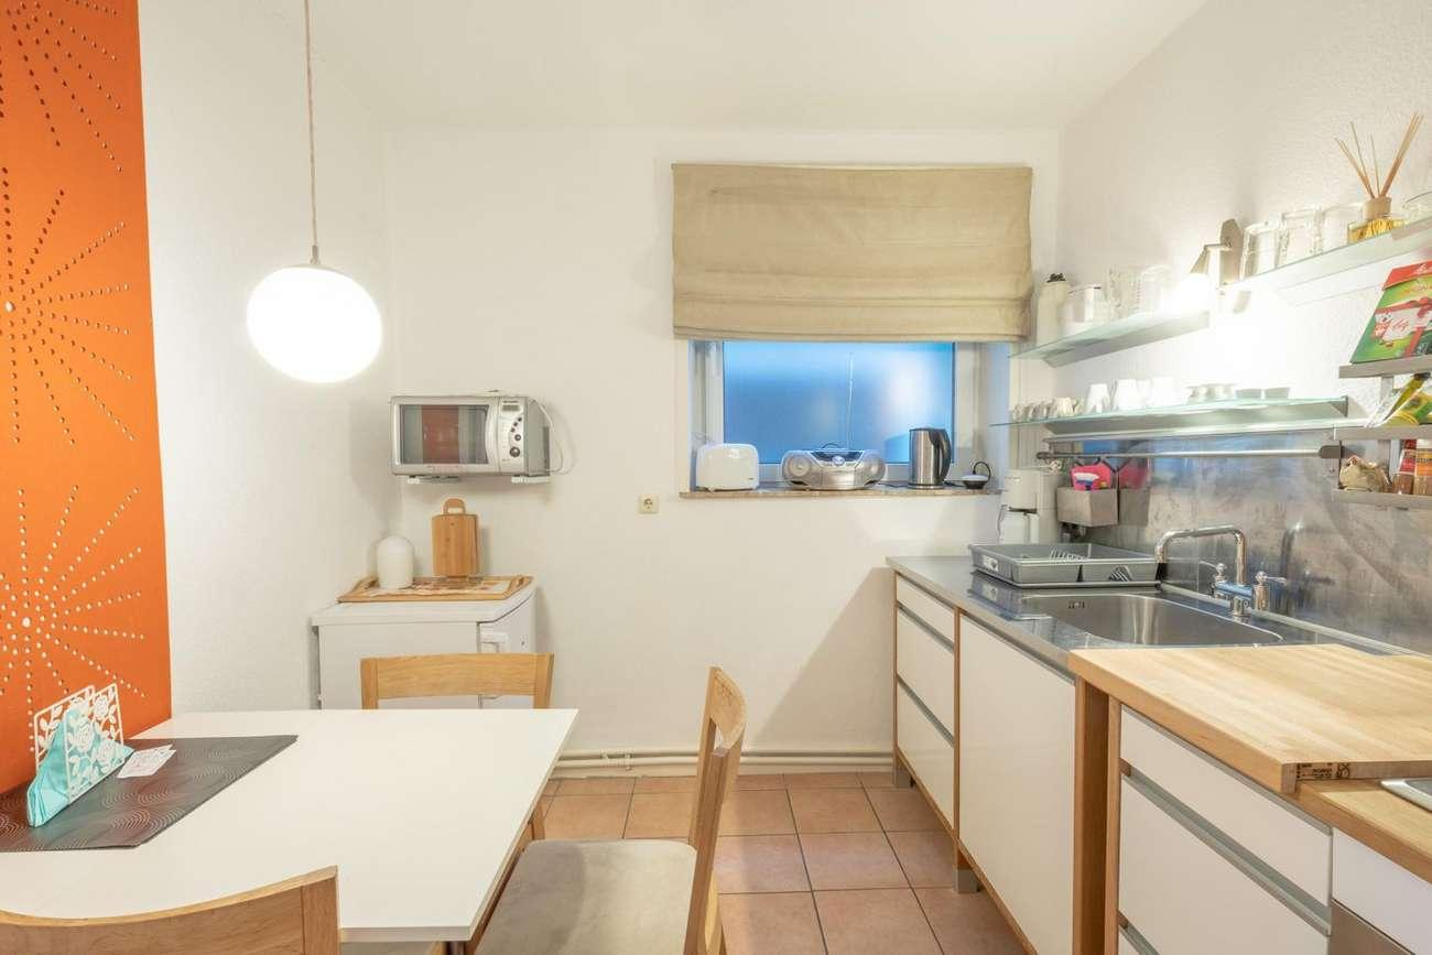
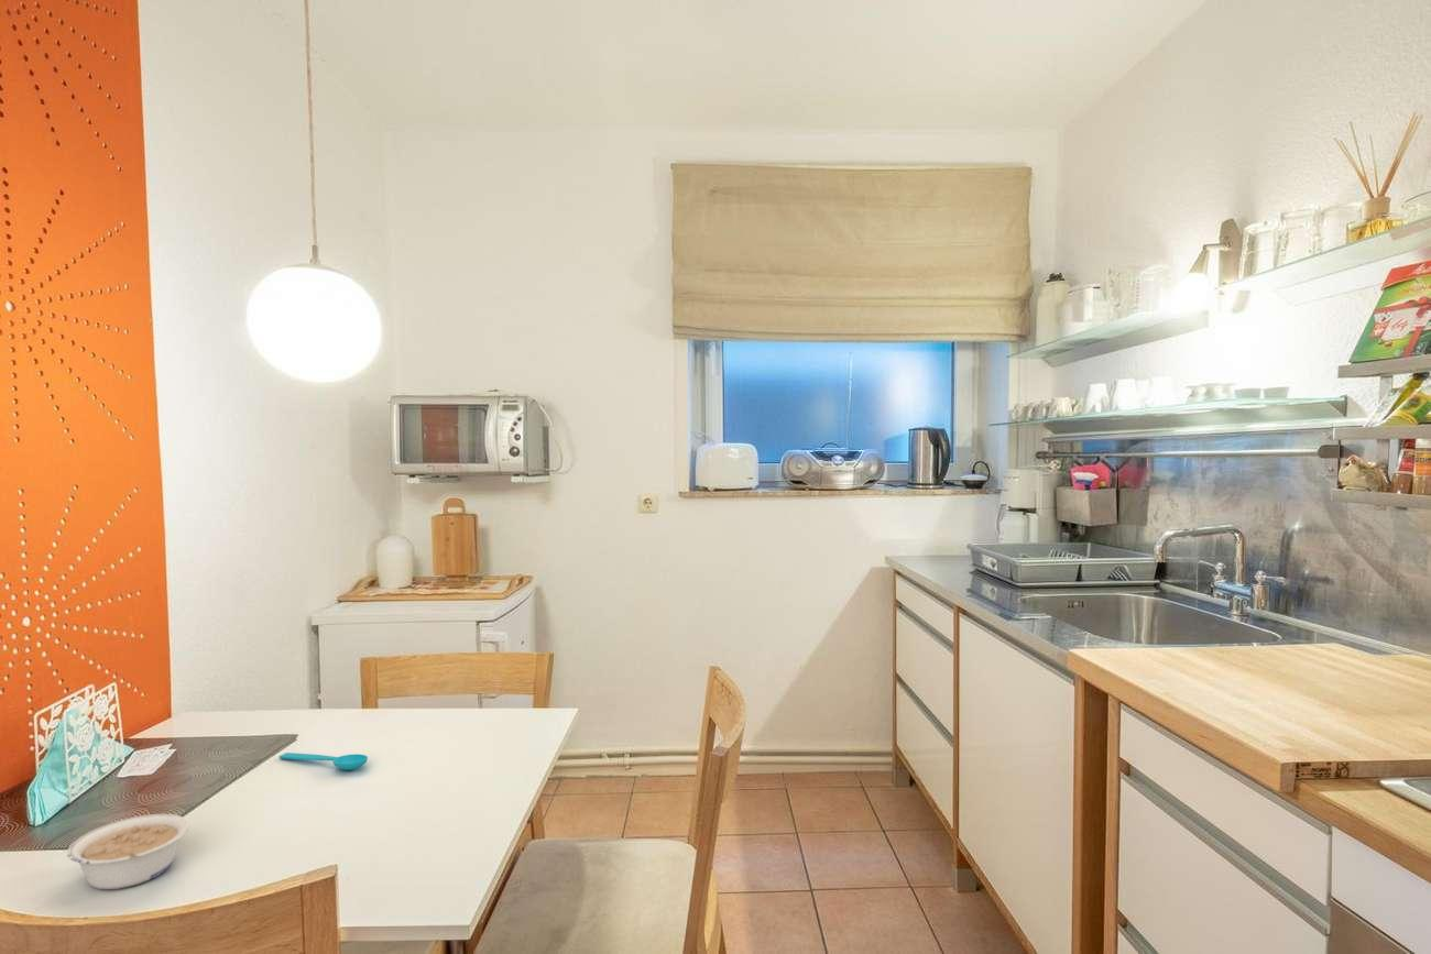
+ legume (133, 851)
+ spoon (323, 757)
